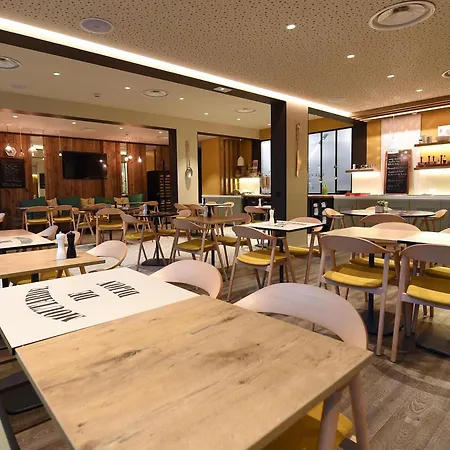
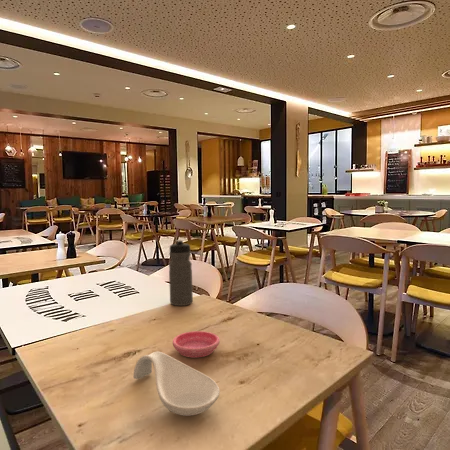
+ saucer (196, 344)
+ spoon rest (170, 379)
+ water bottle (180, 271)
